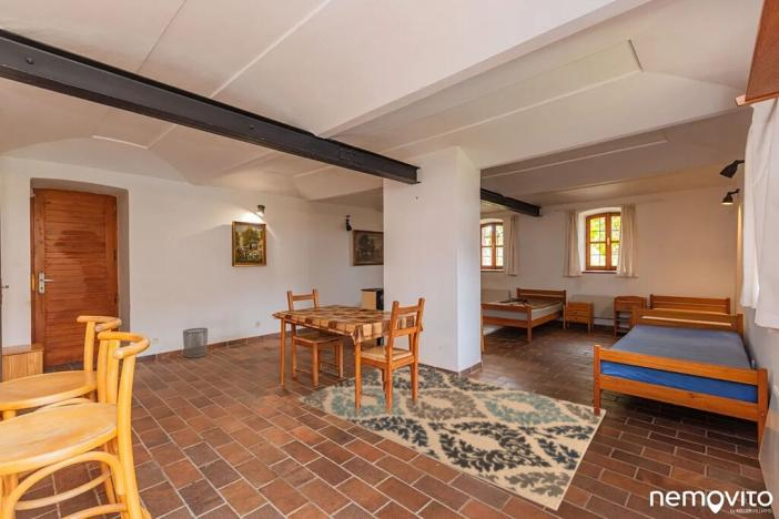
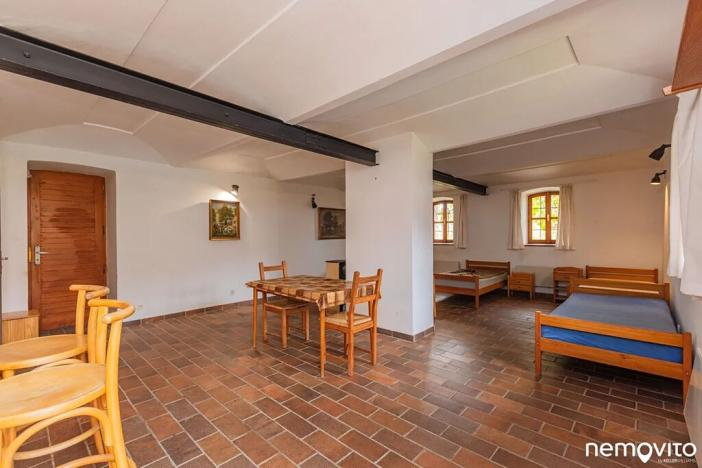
- rug (443, 405)
- waste bin (195, 342)
